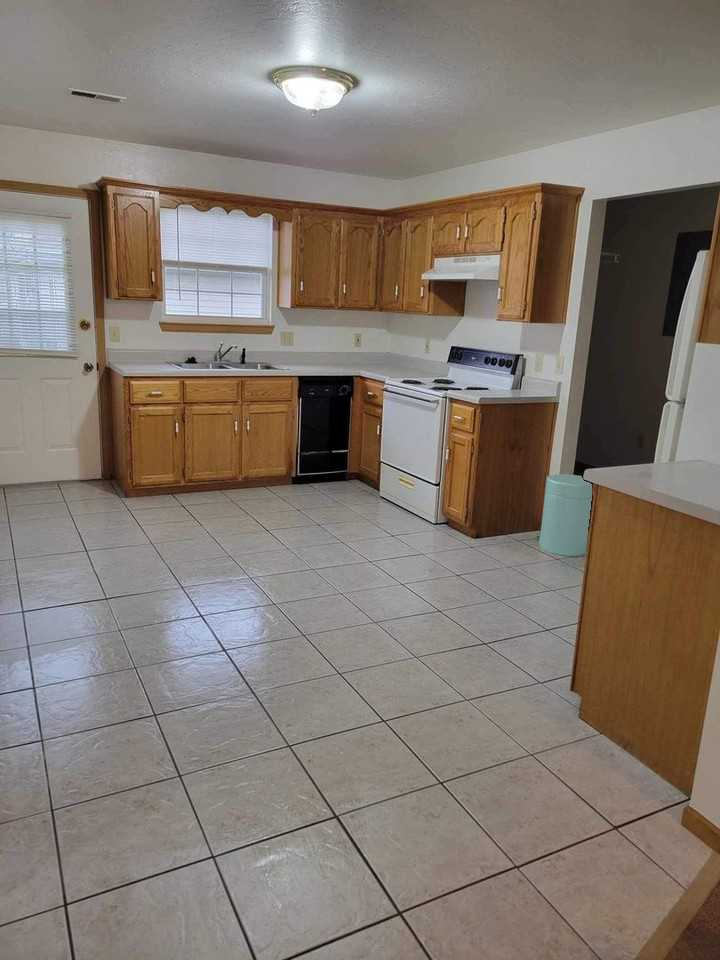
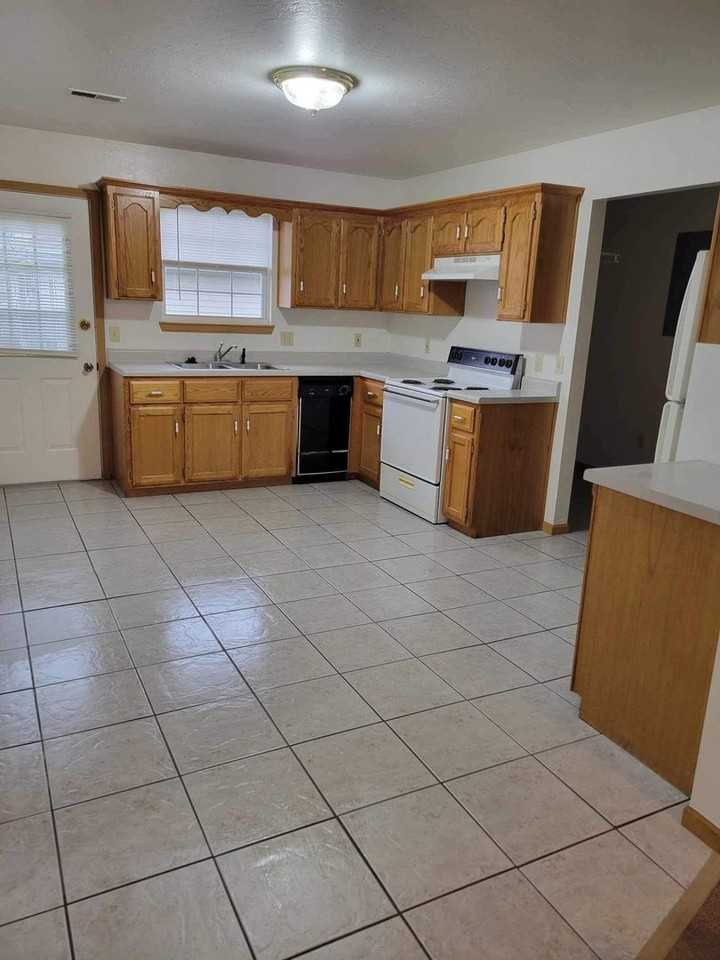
- trash can (564, 512)
